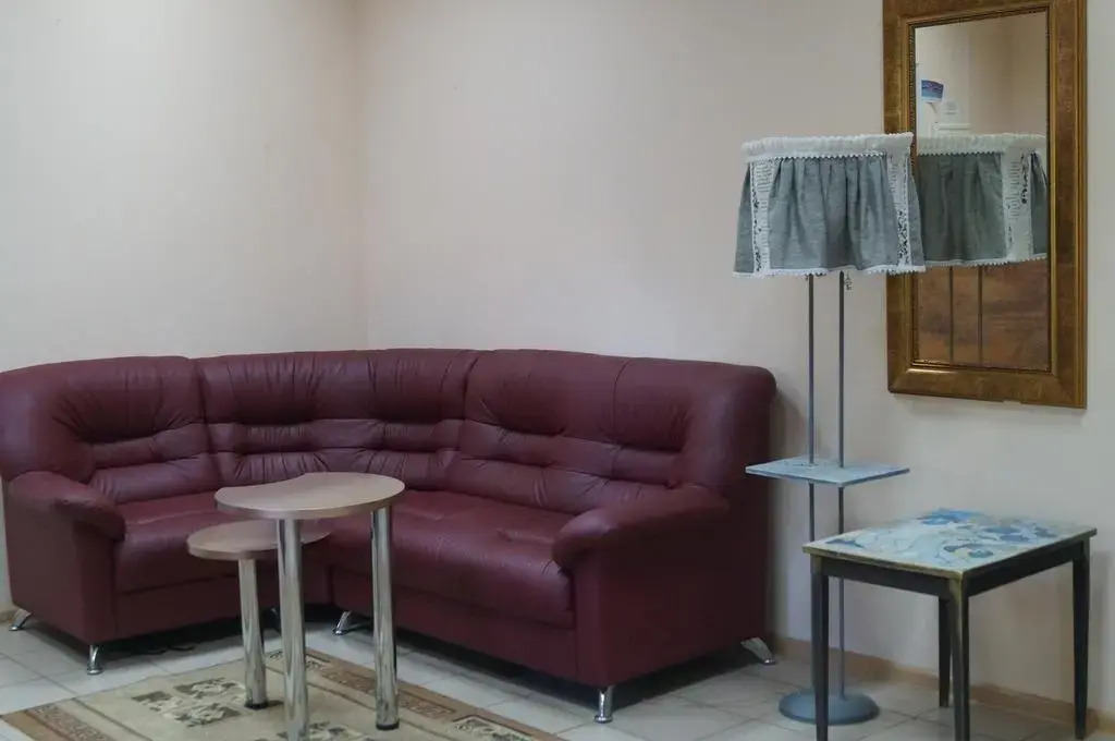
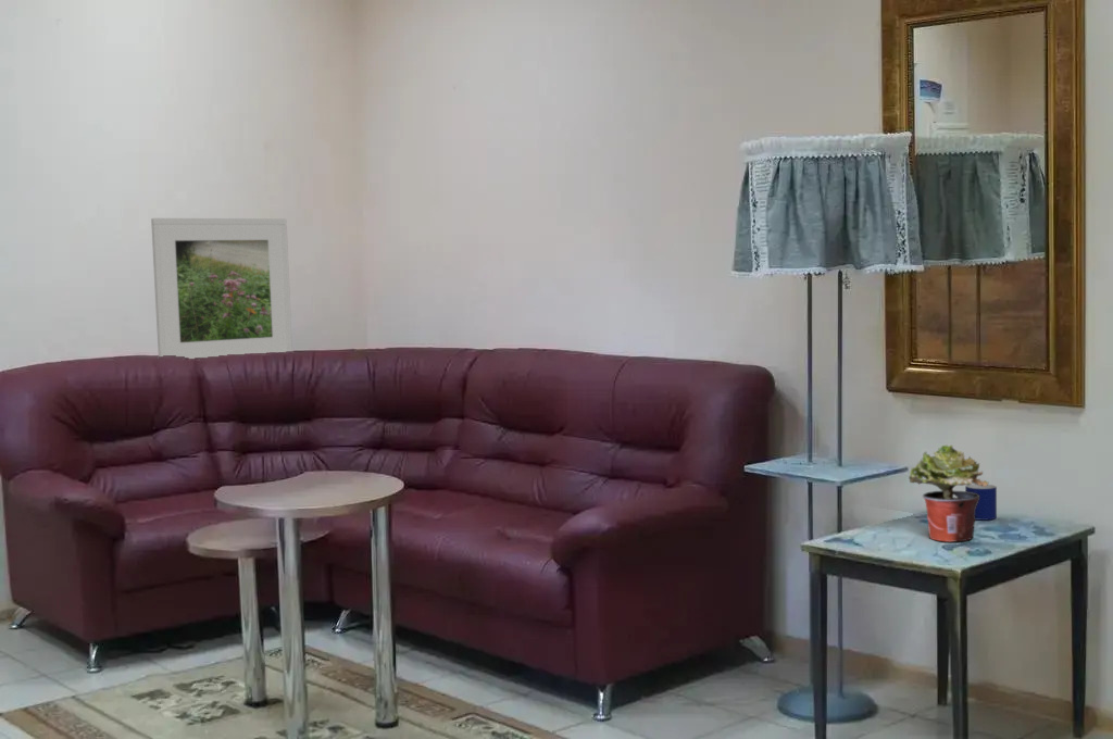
+ mug (978, 502)
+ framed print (224, 290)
+ potted plant (947, 491)
